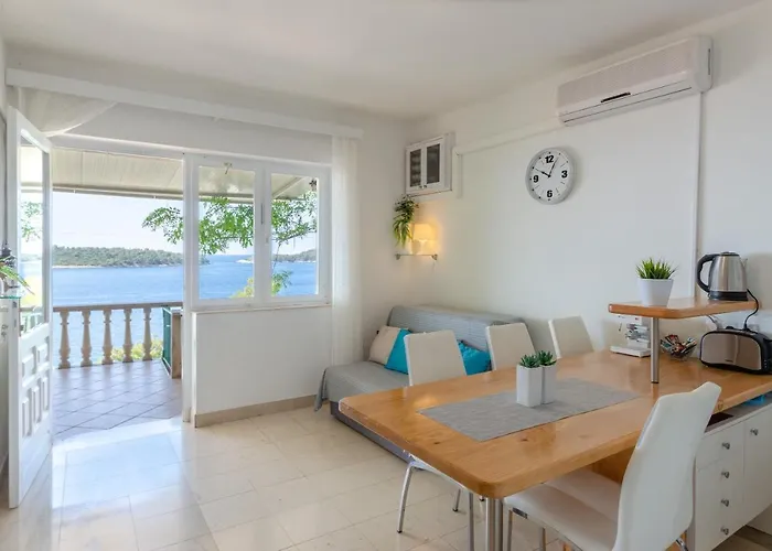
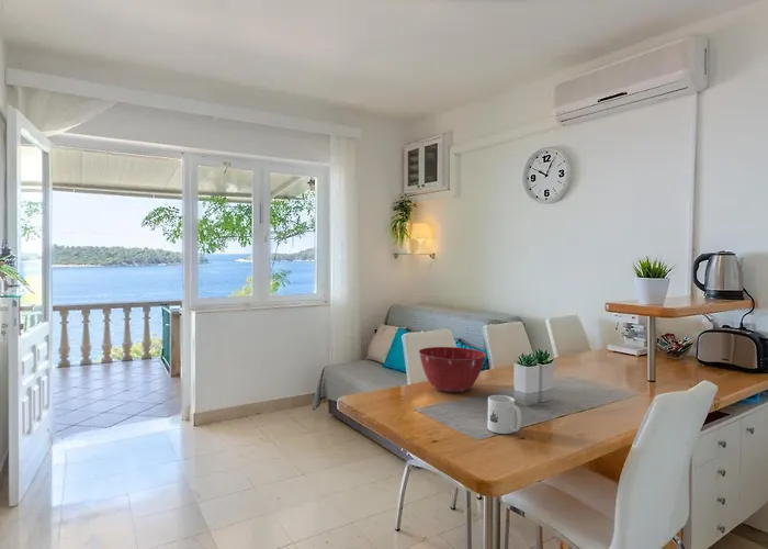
+ mixing bowl (451, 370)
+ mug (505, 415)
